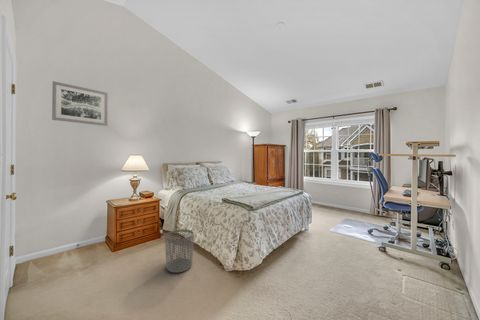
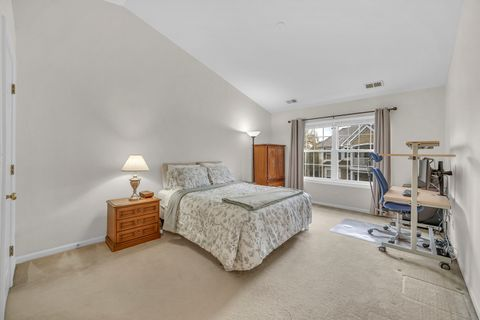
- wall art (82, 105)
- waste bin (179, 250)
